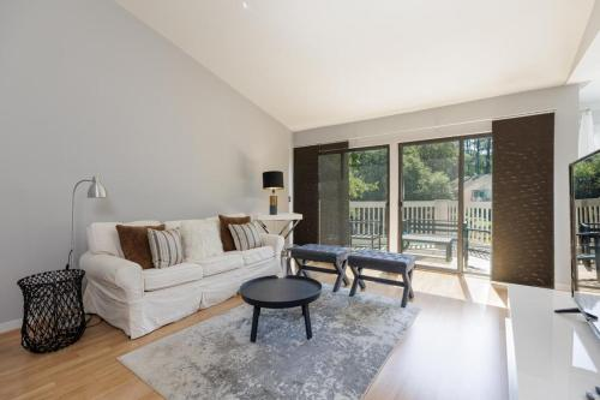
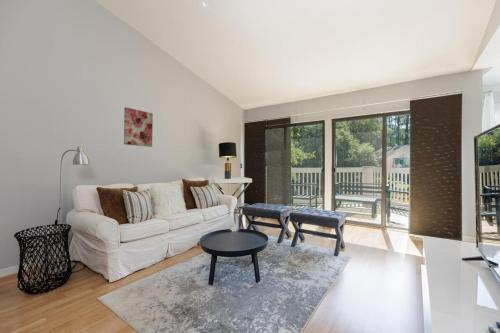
+ wall art (138, 128)
